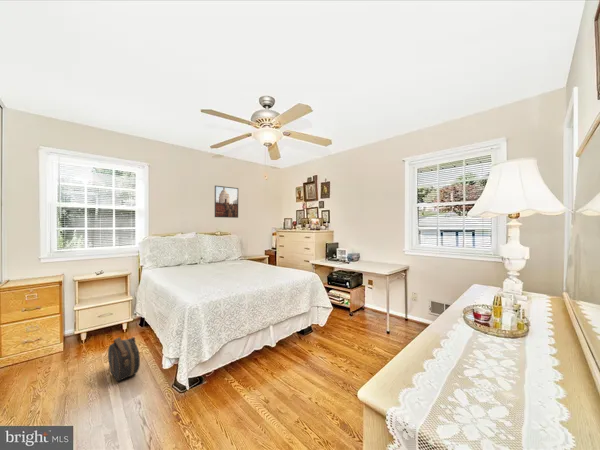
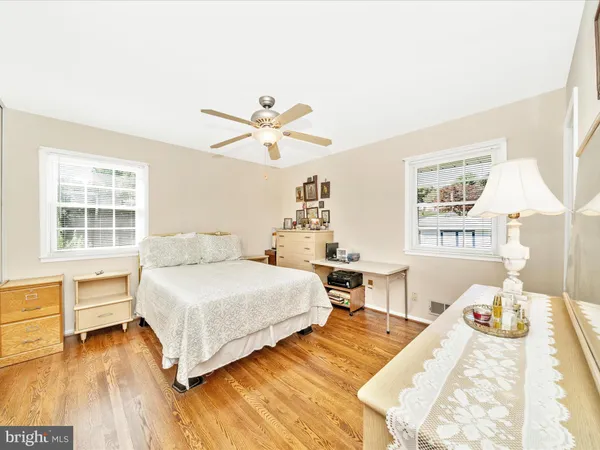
- hat box (123, 355)
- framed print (226, 202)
